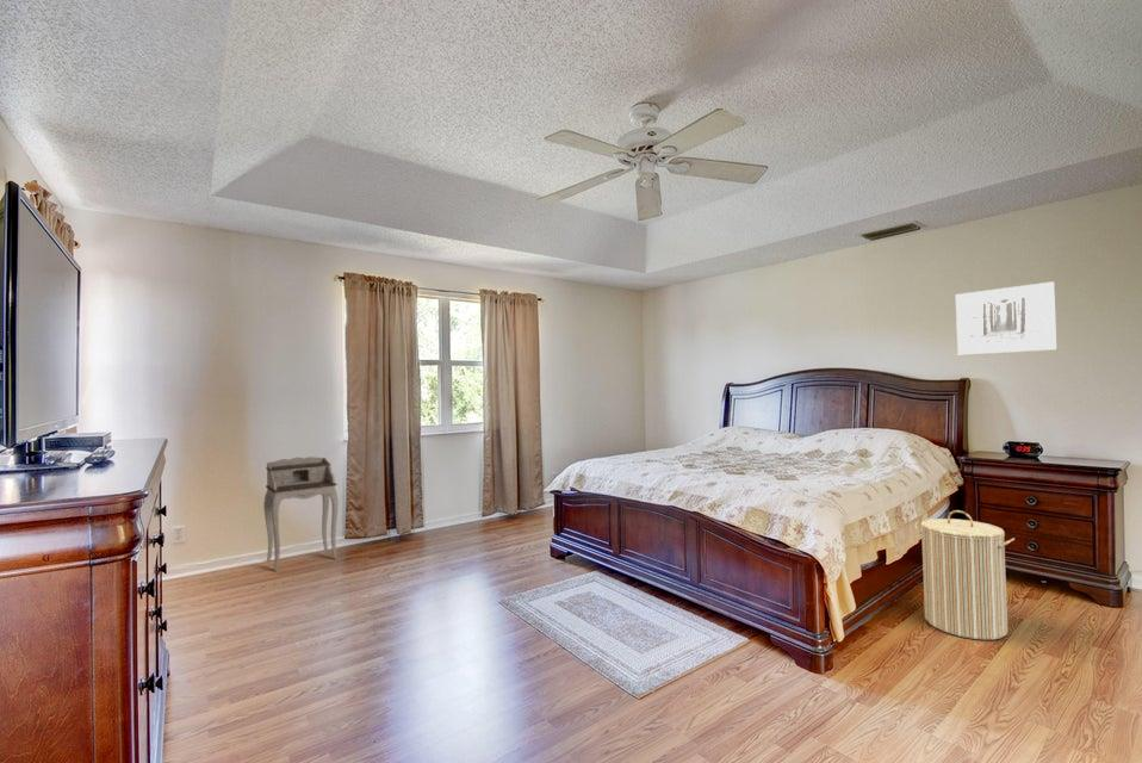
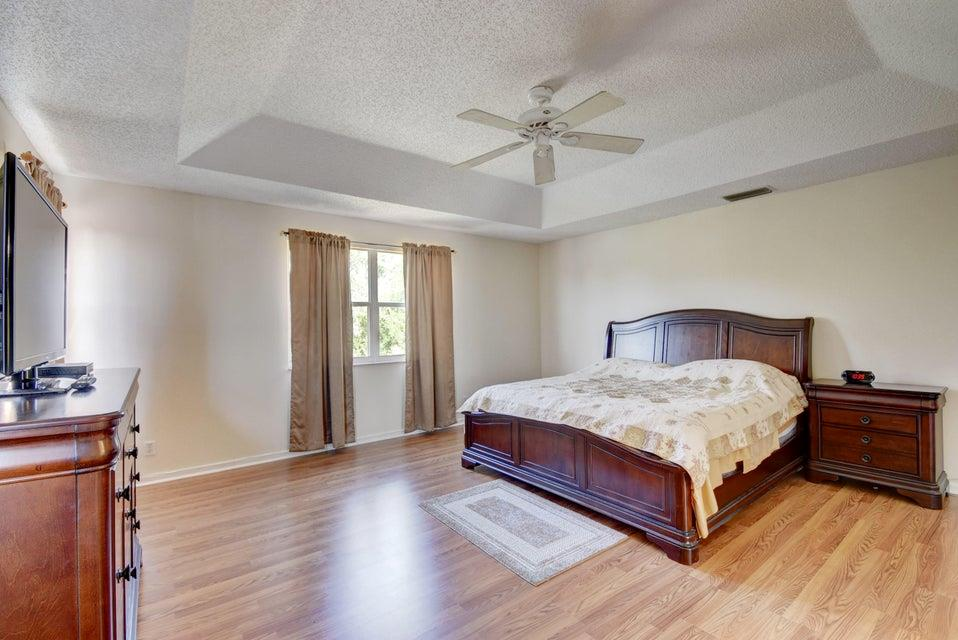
- laundry hamper (962, 567)
- desk (302, 498)
- wall art (1003, 321)
